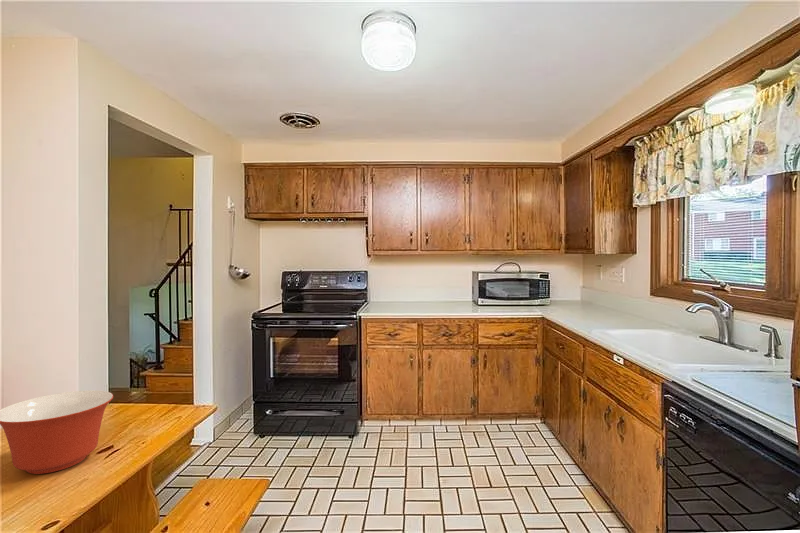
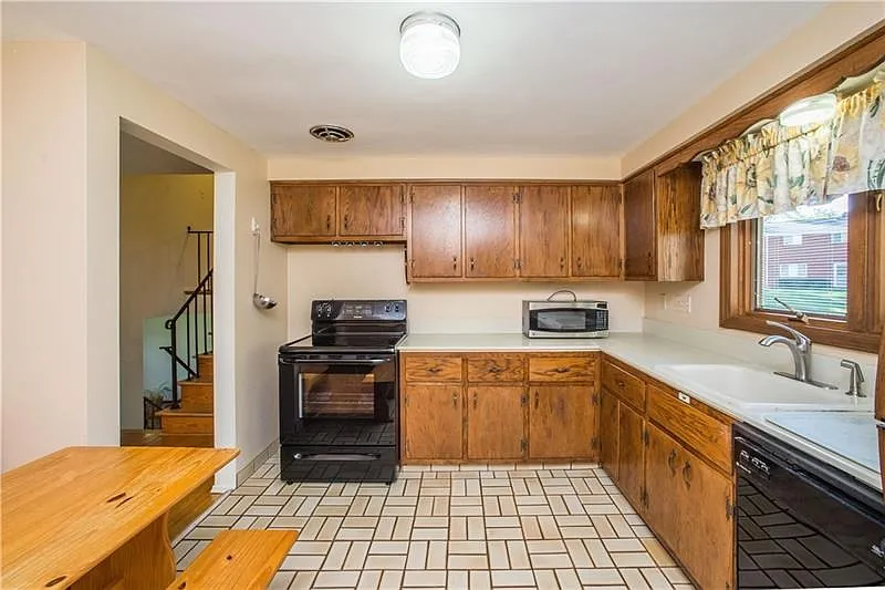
- mixing bowl (57, 433)
